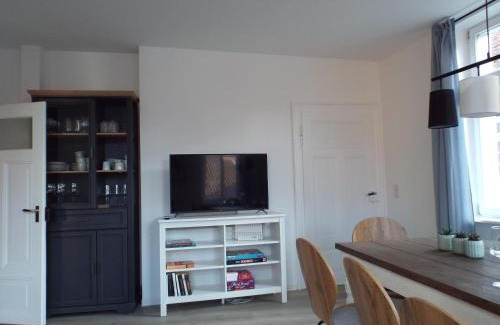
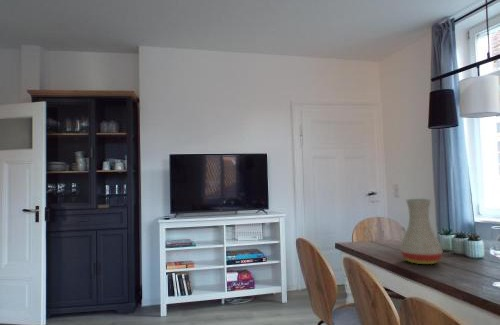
+ vase (419, 230)
